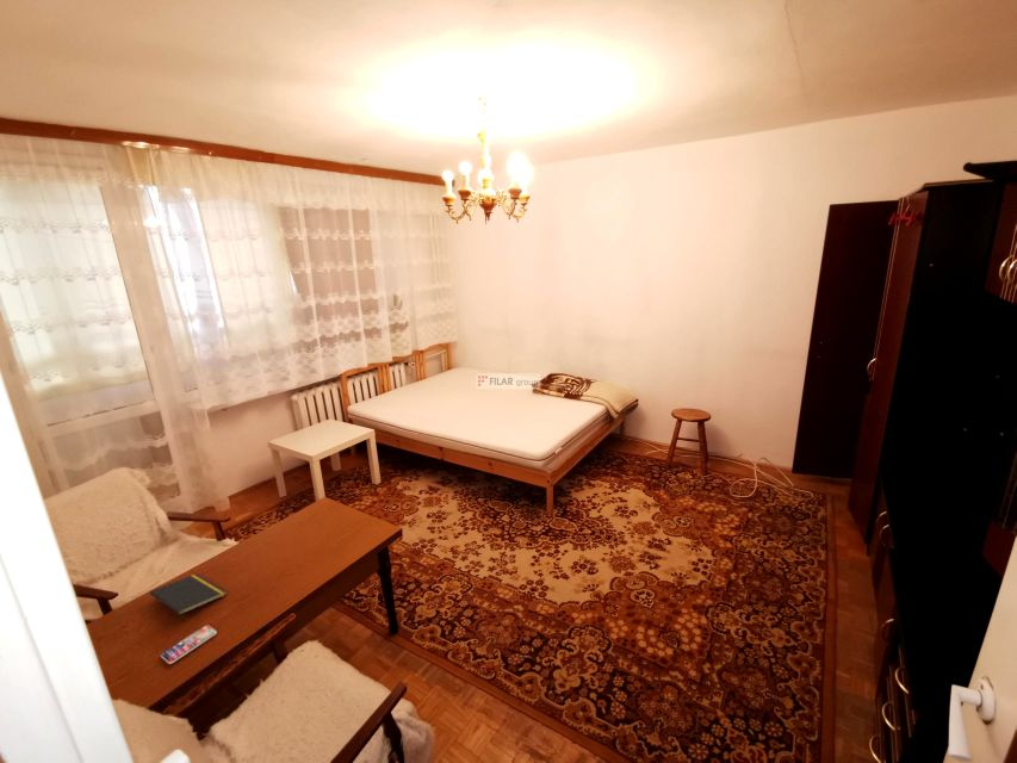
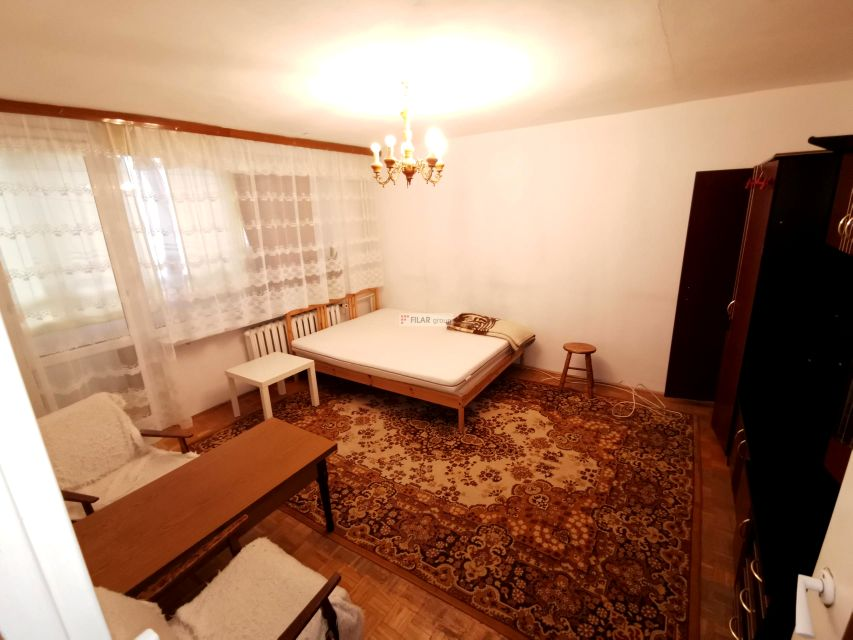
- smartphone (190, 644)
- notepad (188, 593)
